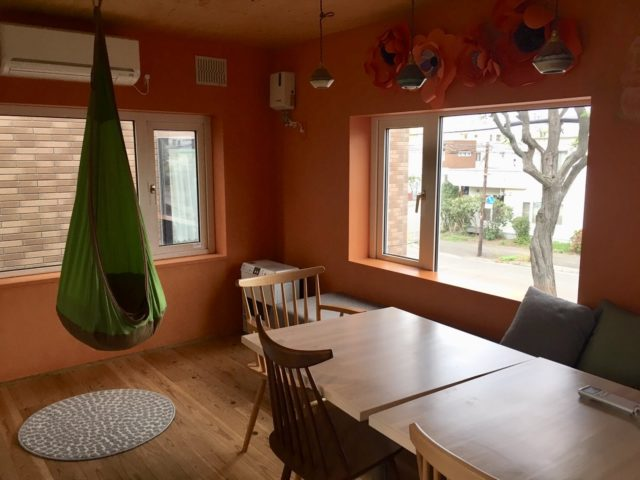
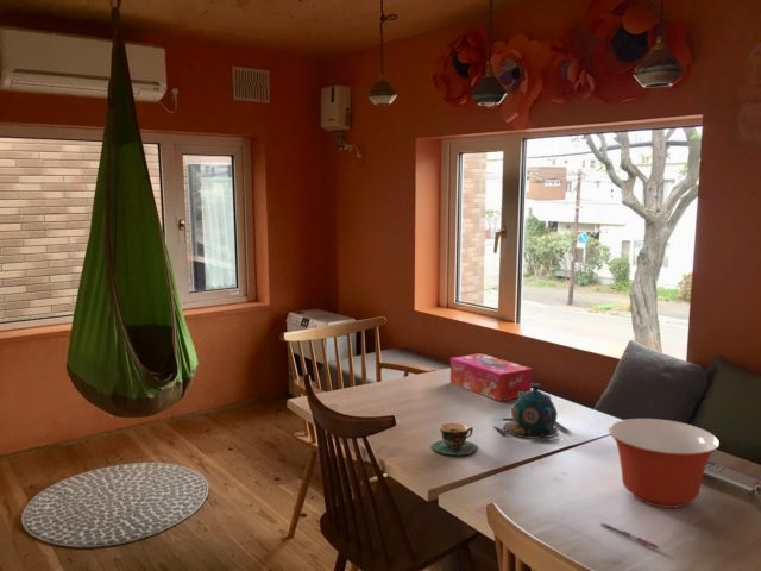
+ teapot (533, 407)
+ pen (628, 534)
+ mixing bowl (660, 465)
+ teacup (454, 437)
+ tissue box (489, 375)
